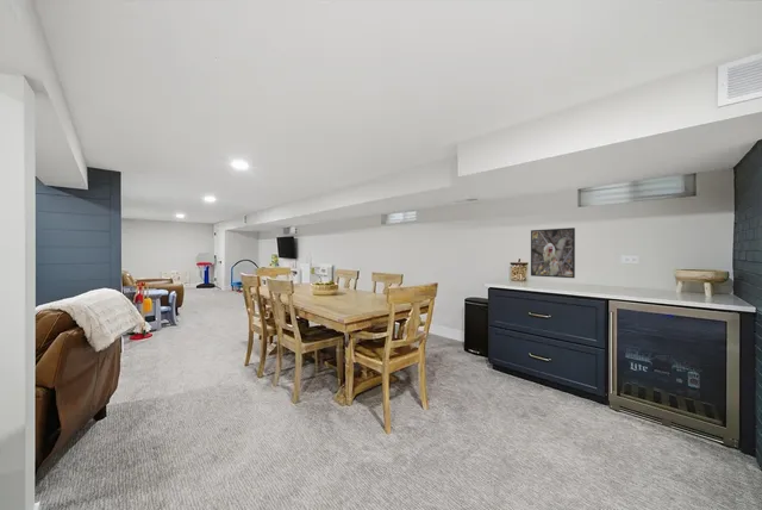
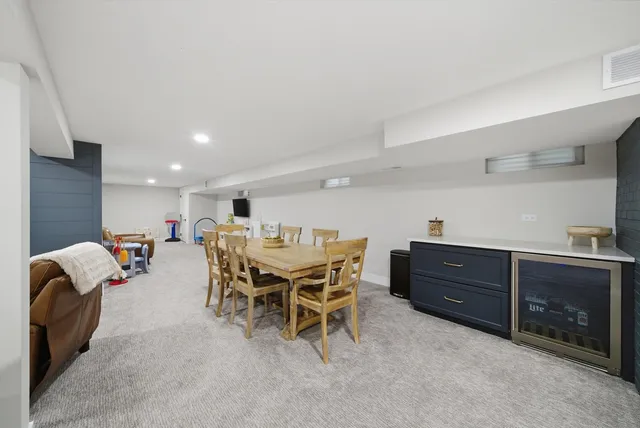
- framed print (551, 253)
